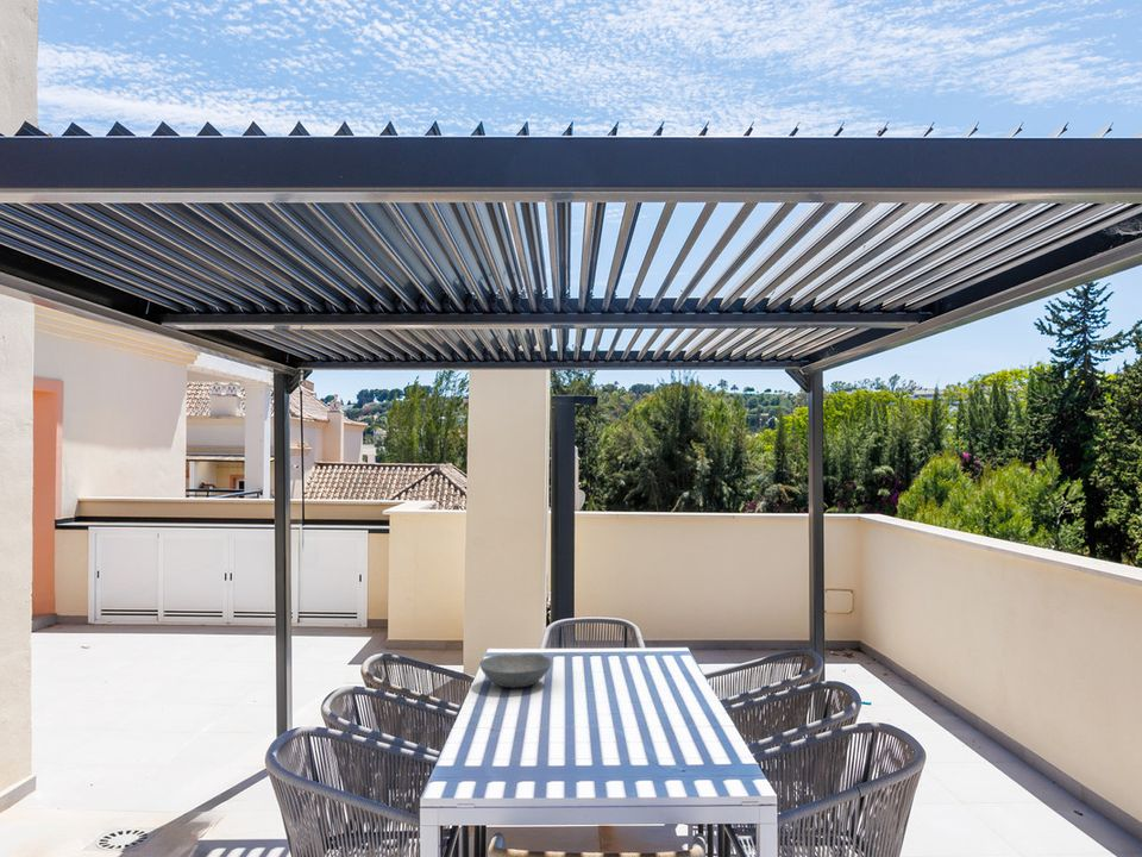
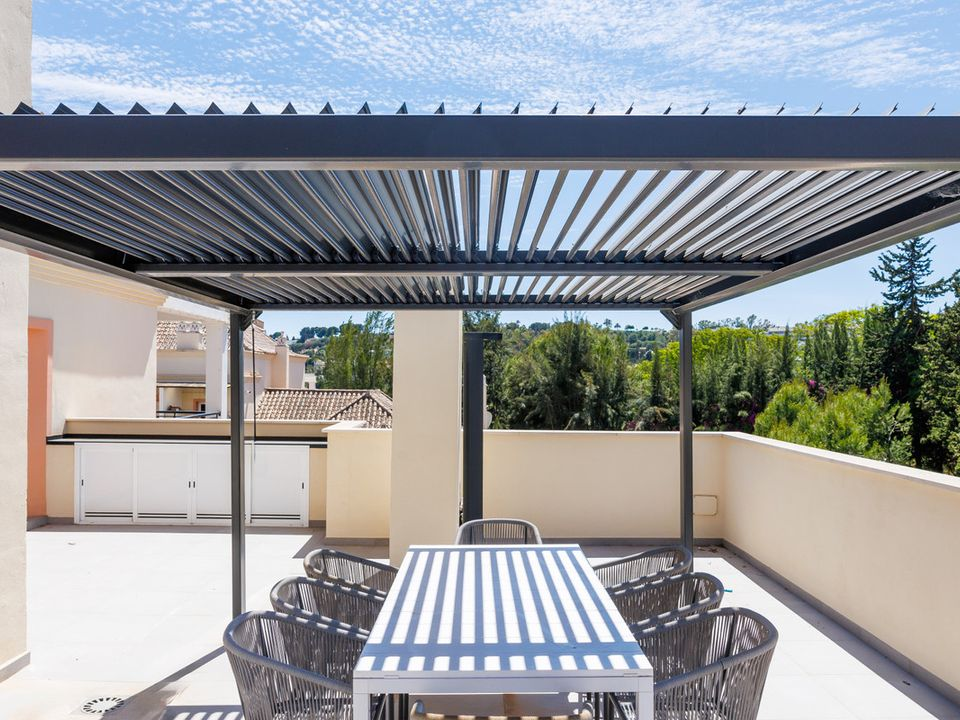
- bowl (515, 673)
